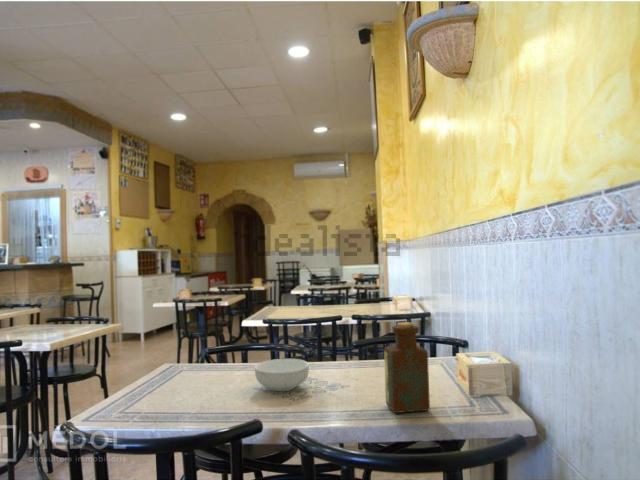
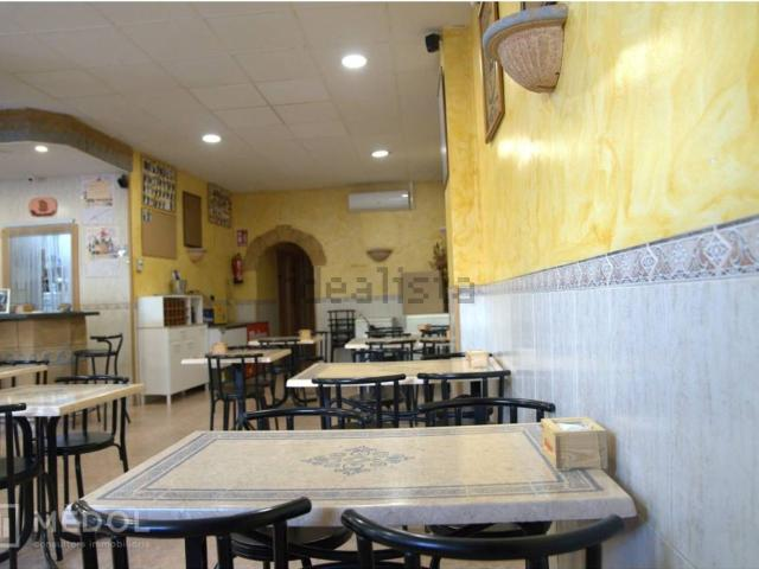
- cereal bowl (282, 376)
- bottle (405, 365)
